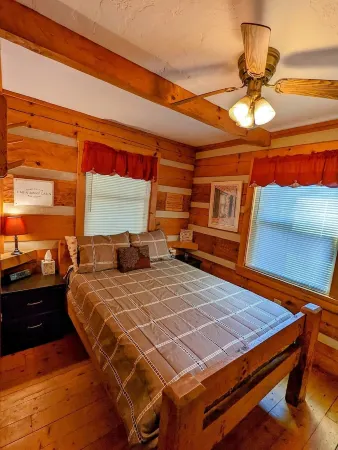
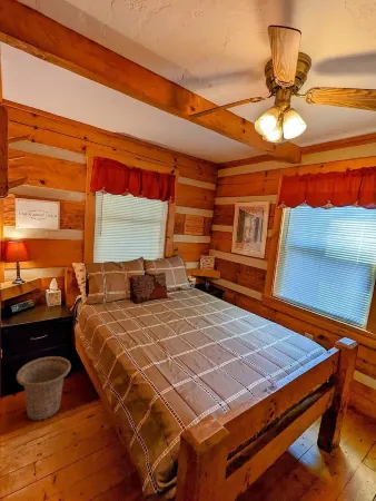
+ basket (43, 389)
